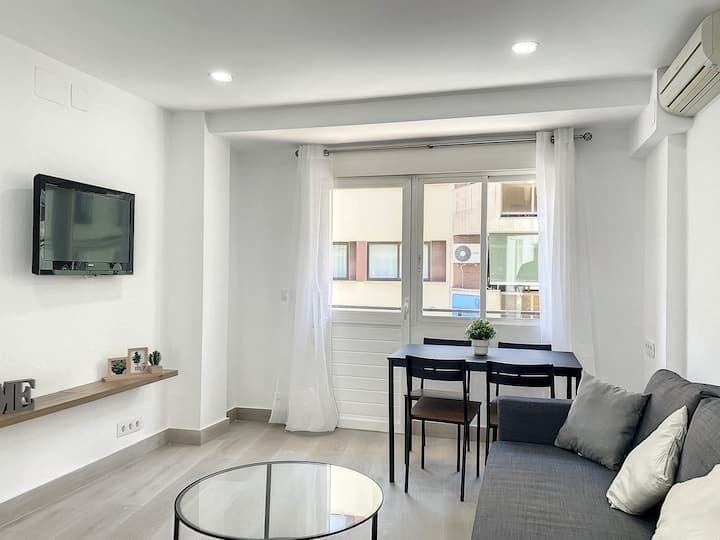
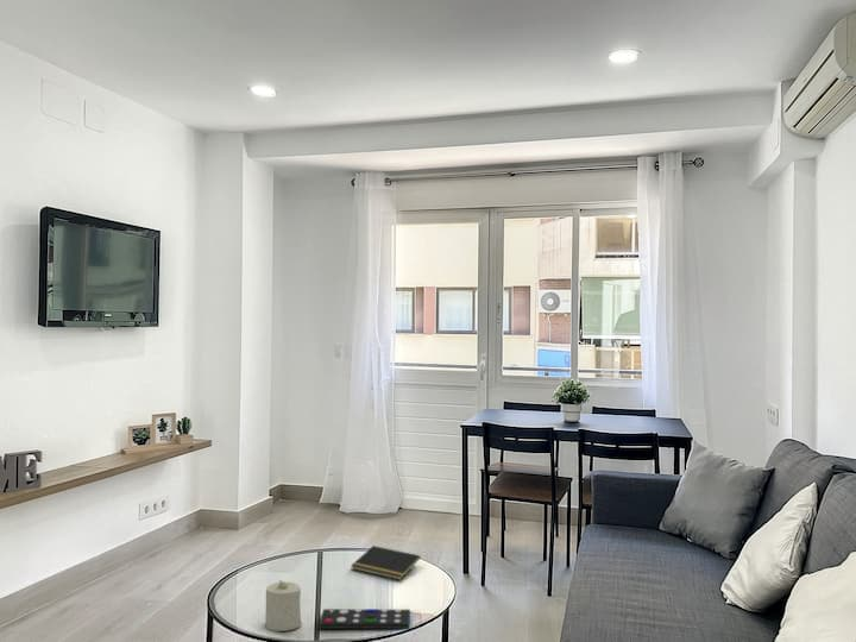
+ remote control (365, 617)
+ notepad (385, 561)
+ candle (283, 602)
